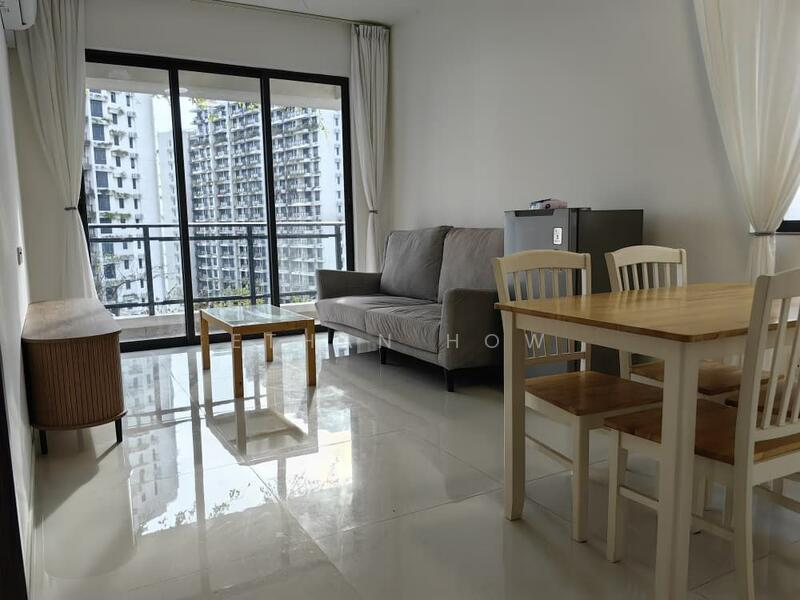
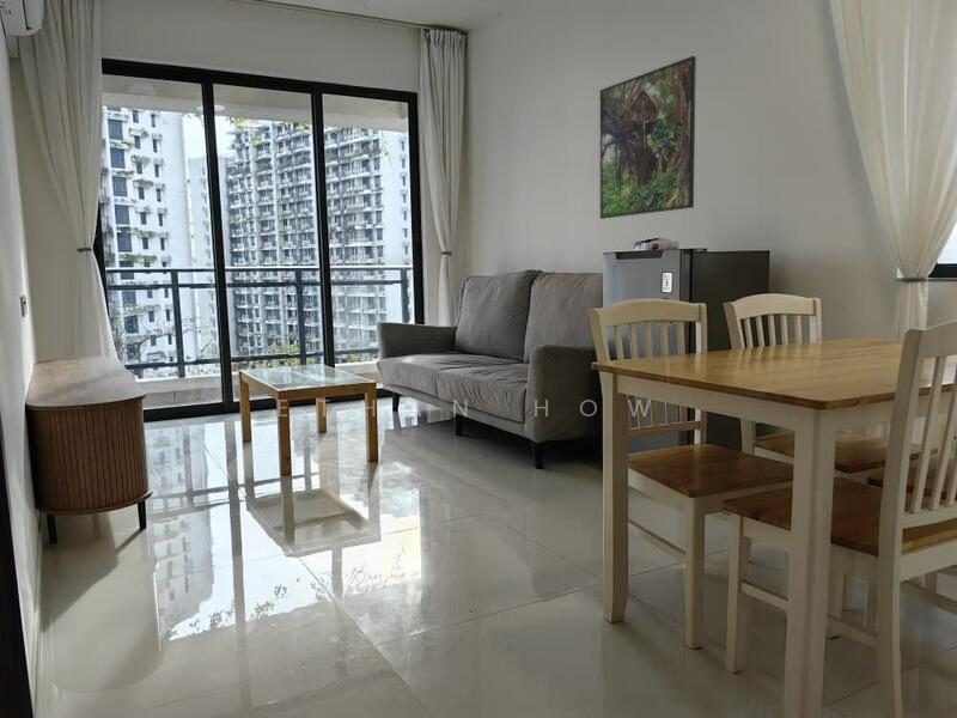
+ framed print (644, 144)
